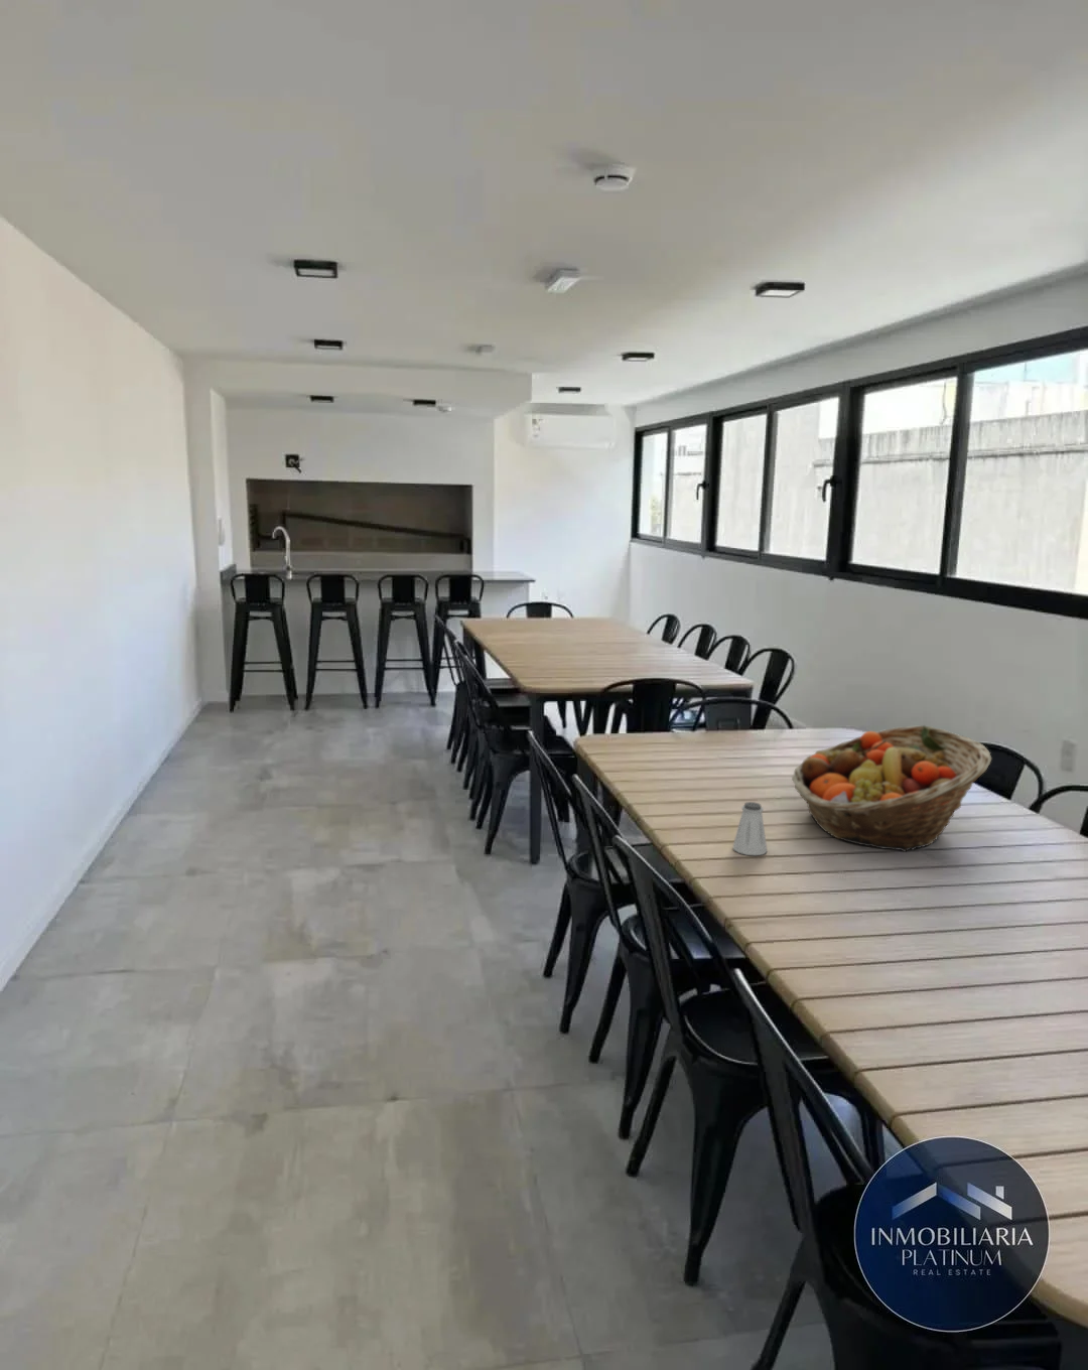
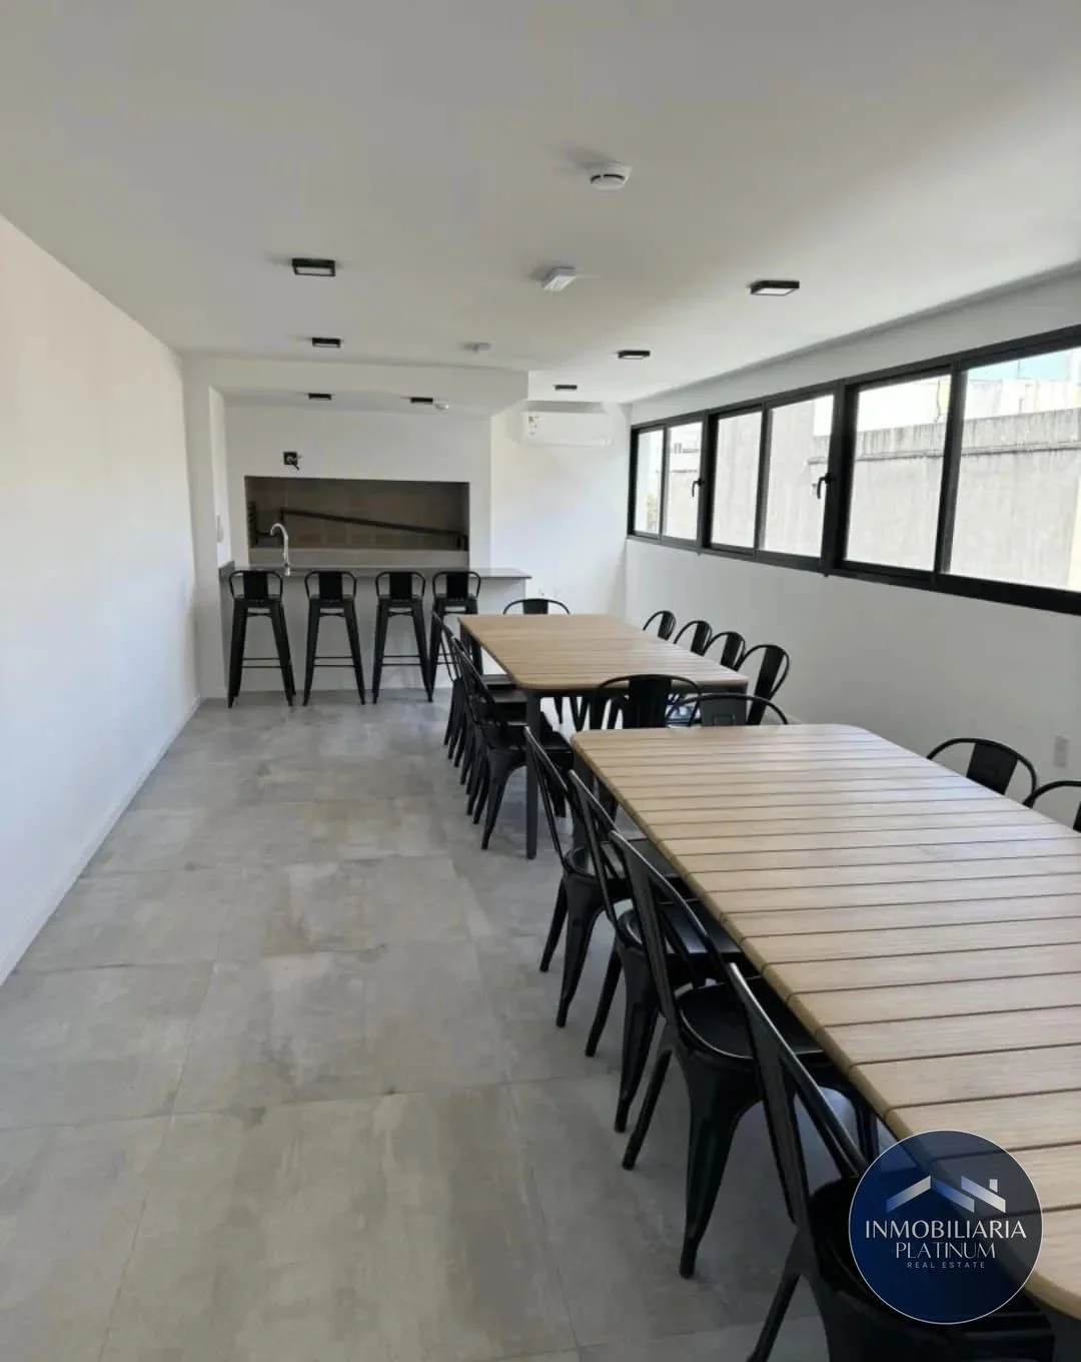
- saltshaker (751, 826)
- fruit basket (886, 781)
